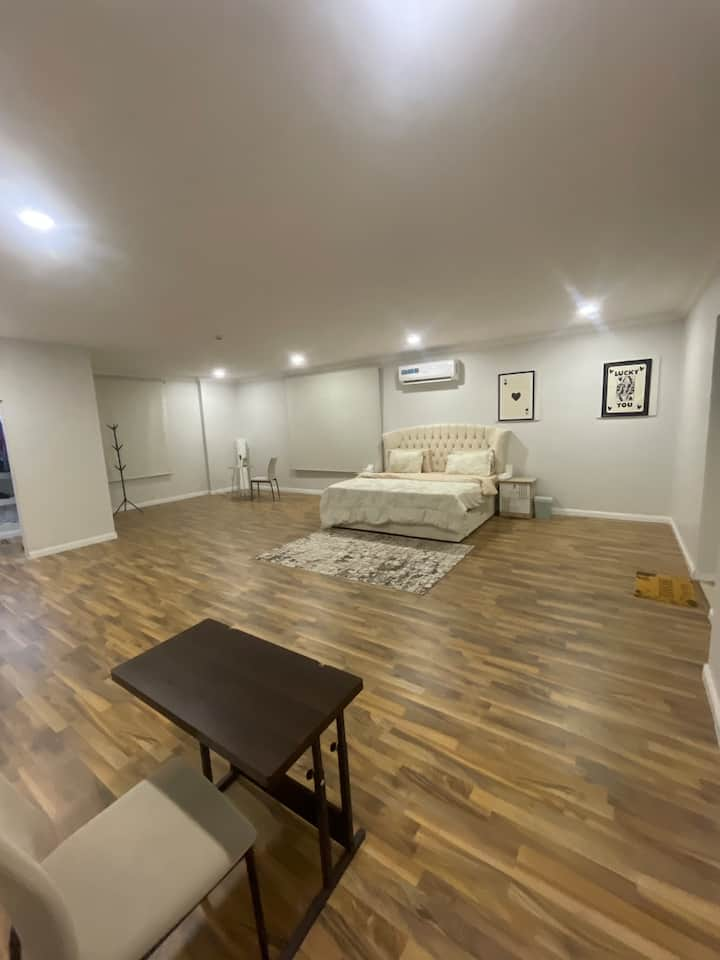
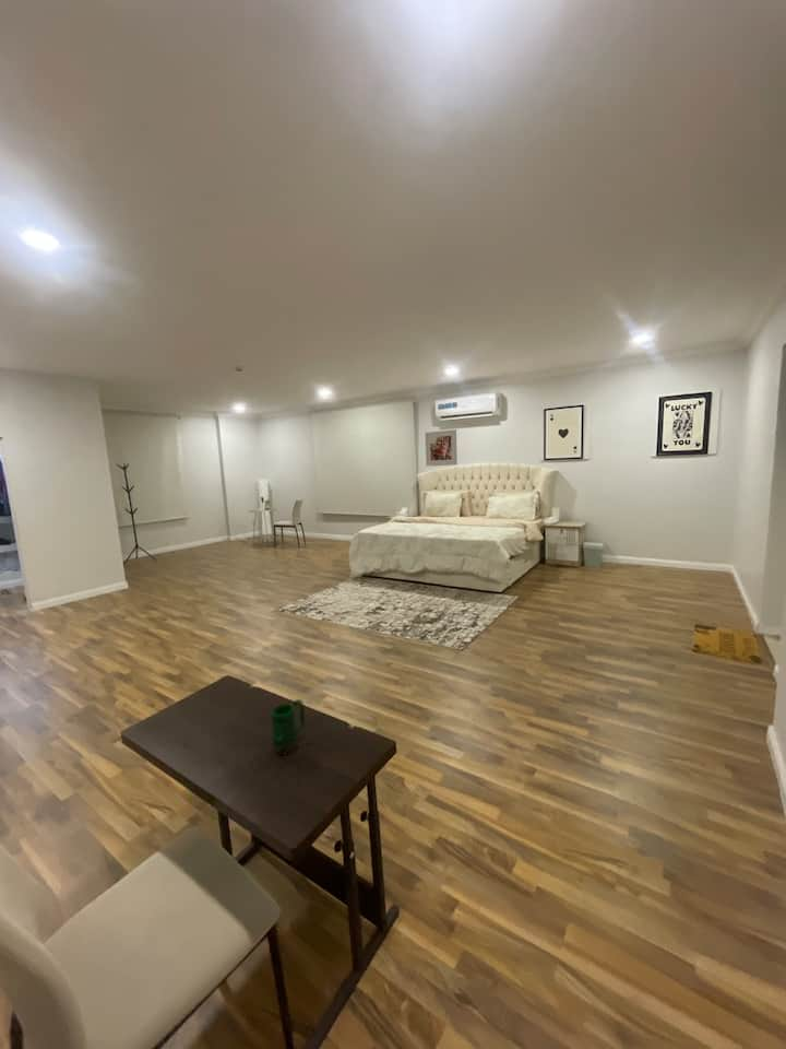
+ mug (289, 726)
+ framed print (440, 448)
